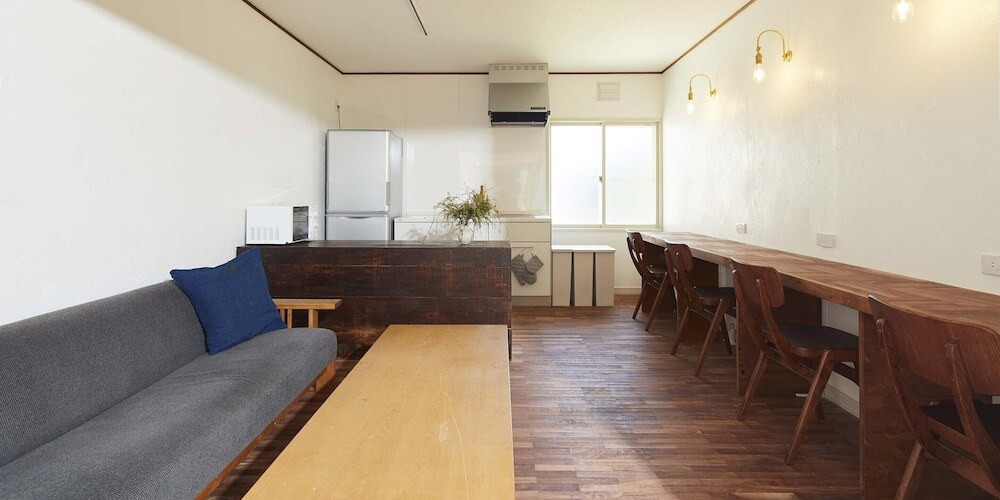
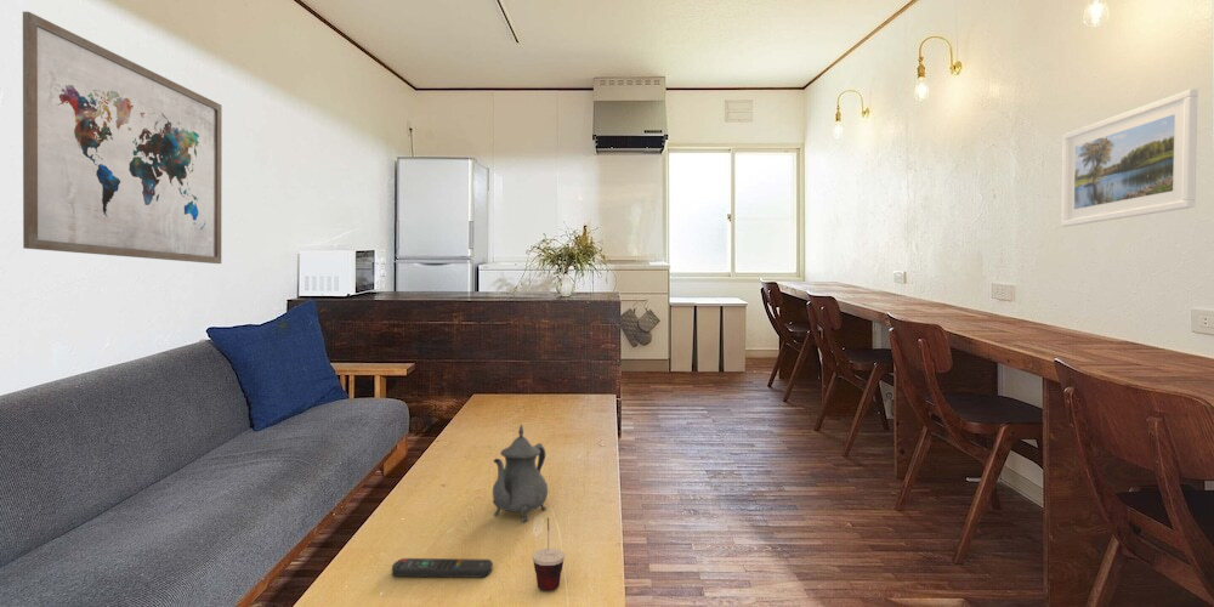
+ wall art (141, 163)
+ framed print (1121, 166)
+ cup (548, 554)
+ teapot (520, 467)
+ remote control (442, 567)
